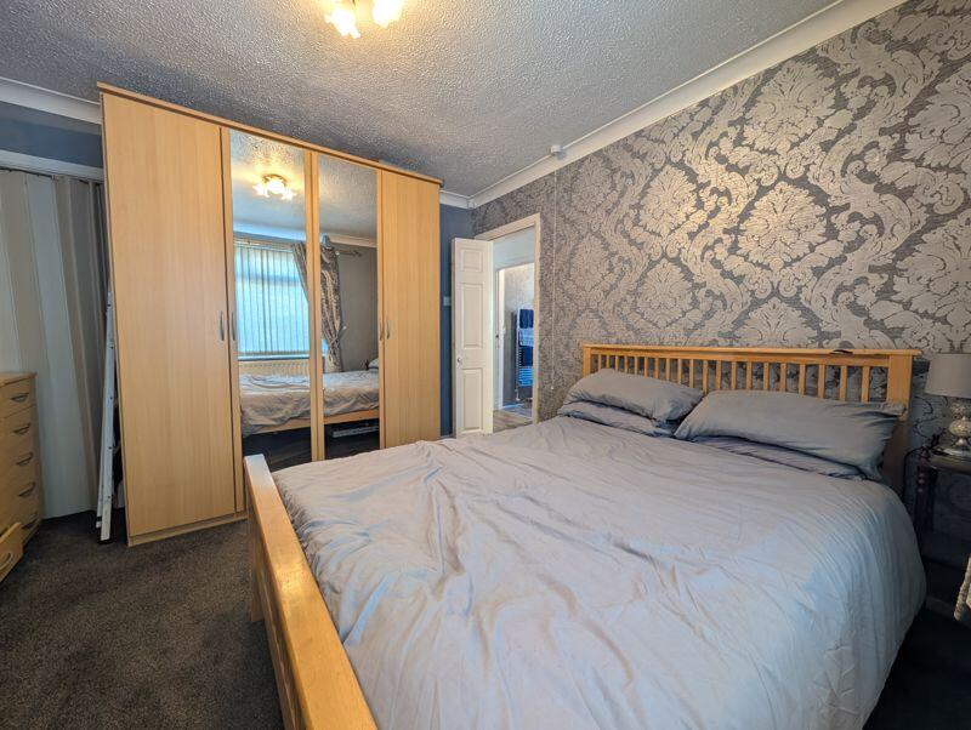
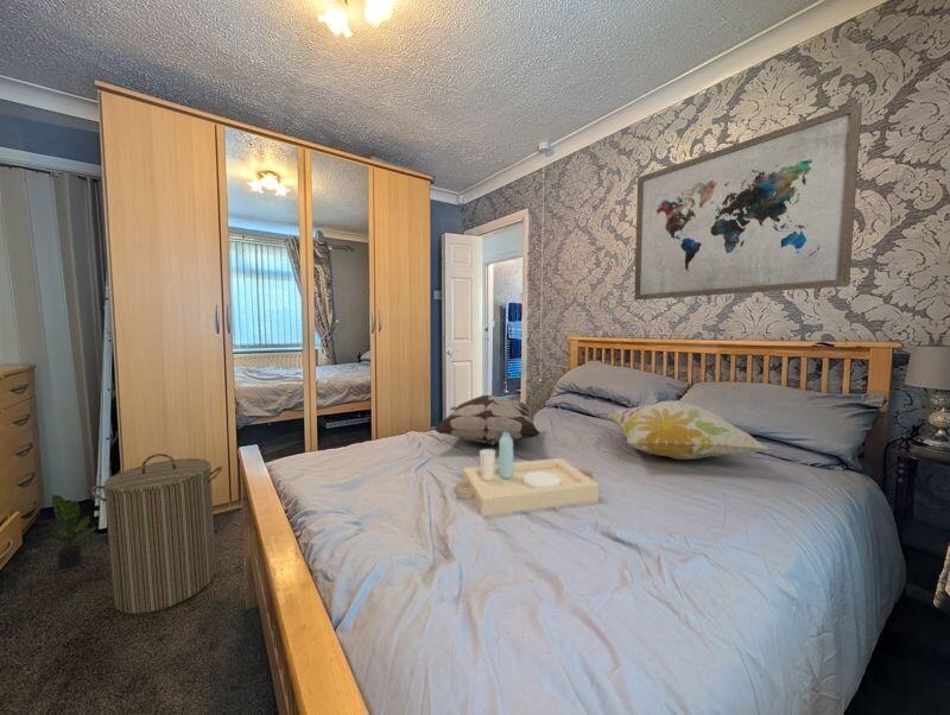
+ potted plant (70, 531)
+ laundry hamper (164, 520)
+ decorative pillow (489, 418)
+ serving tray (526, 463)
+ wall art (724, 221)
+ decorative pillow (674, 429)
